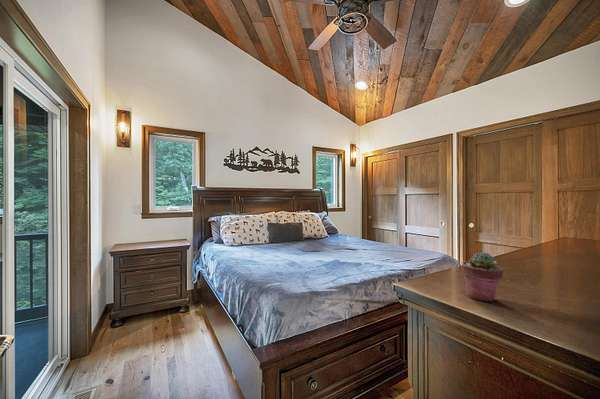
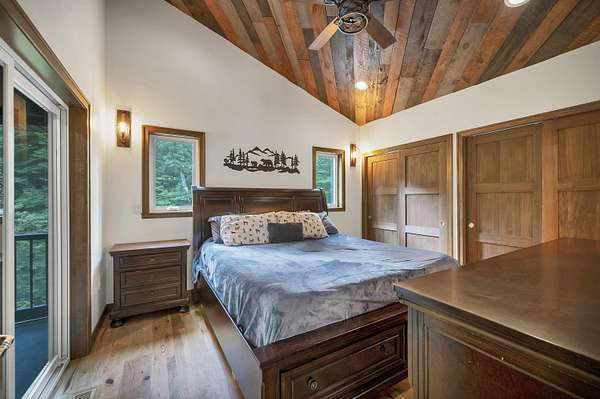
- potted succulent (481, 274)
